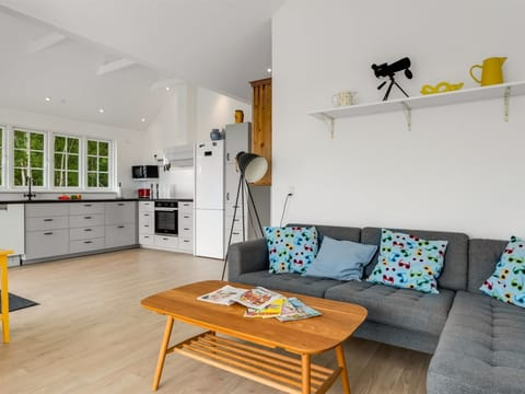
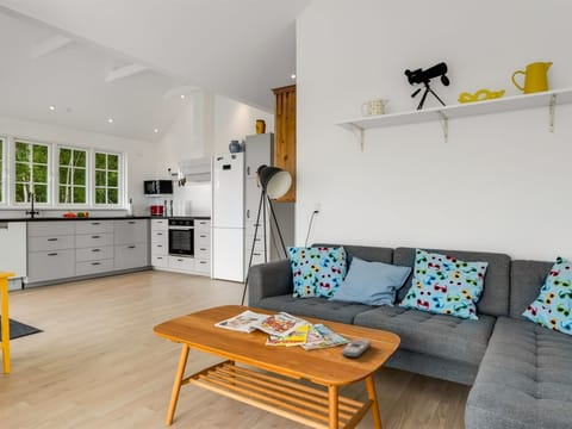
+ remote control (355, 348)
